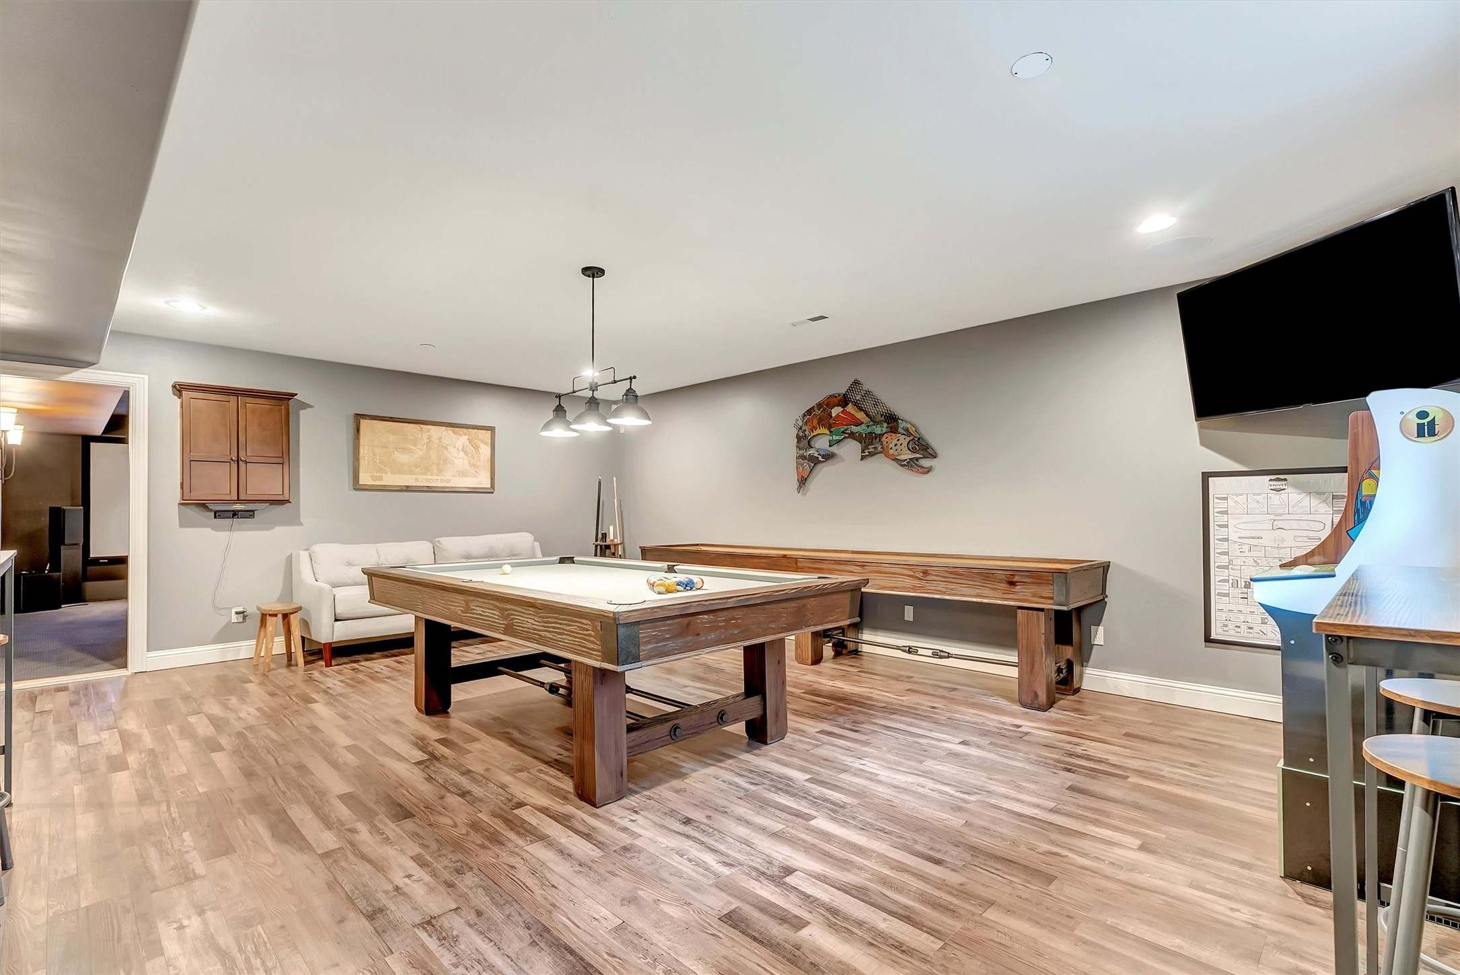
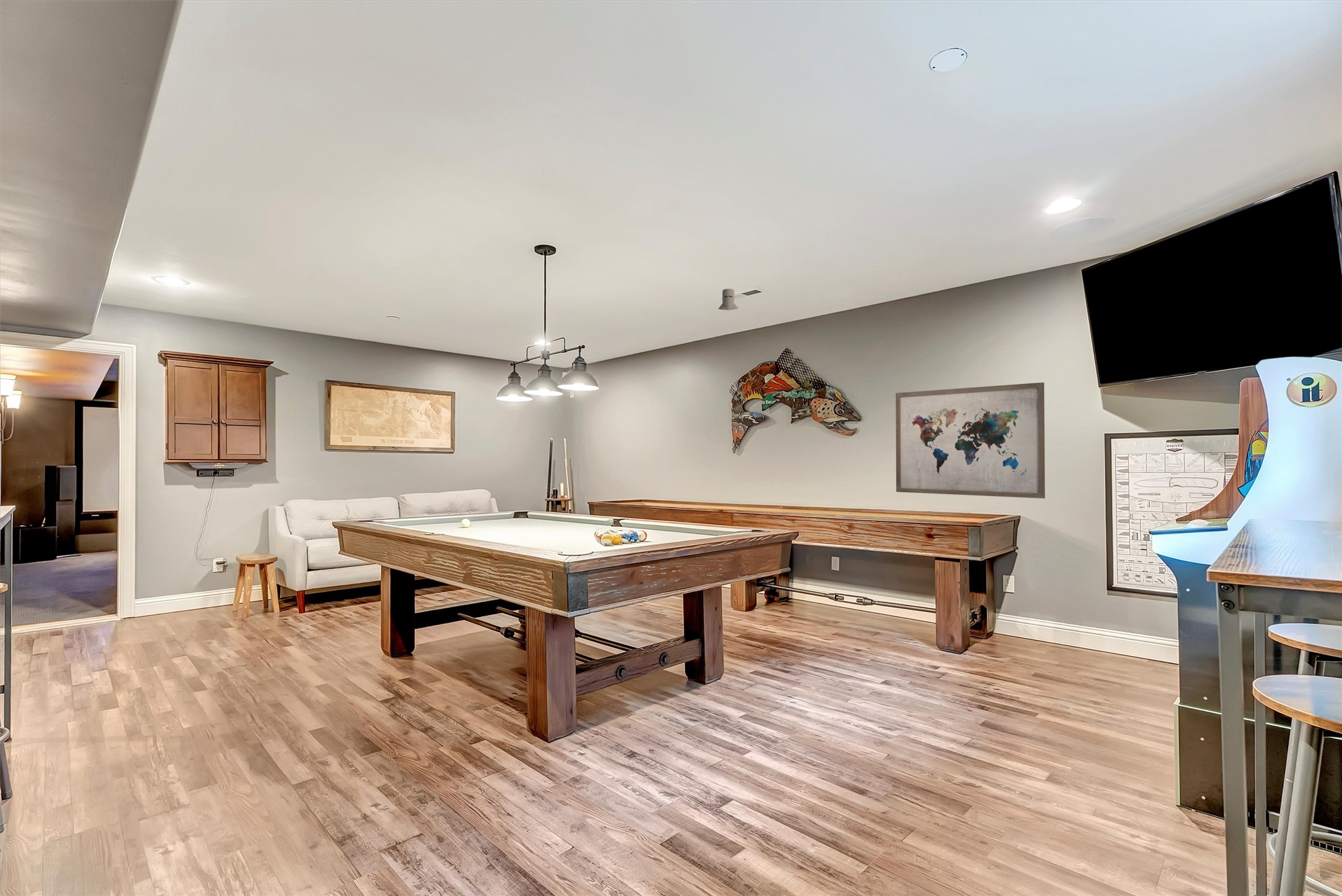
+ wall art (964, 441)
+ knight helmet (728, 301)
